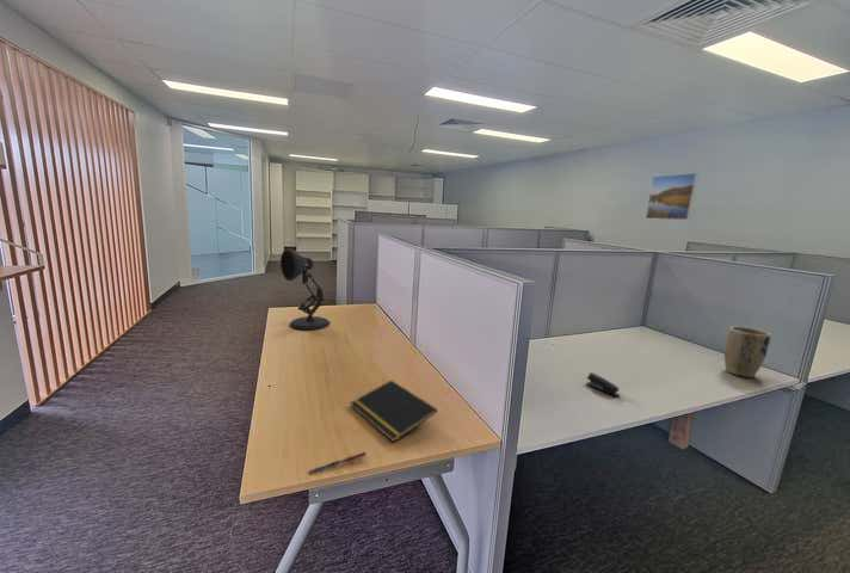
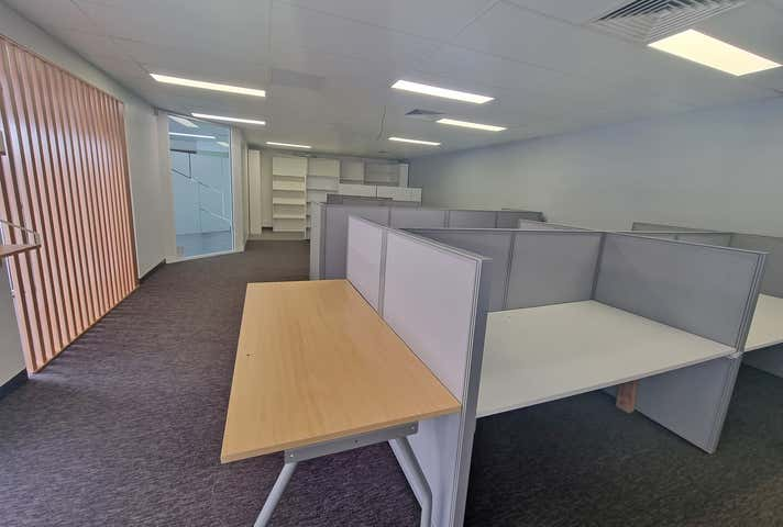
- notepad (392, 407)
- desk lamp (308, 286)
- pen (338, 461)
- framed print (670, 197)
- plant pot (744, 352)
- stapler (603, 383)
